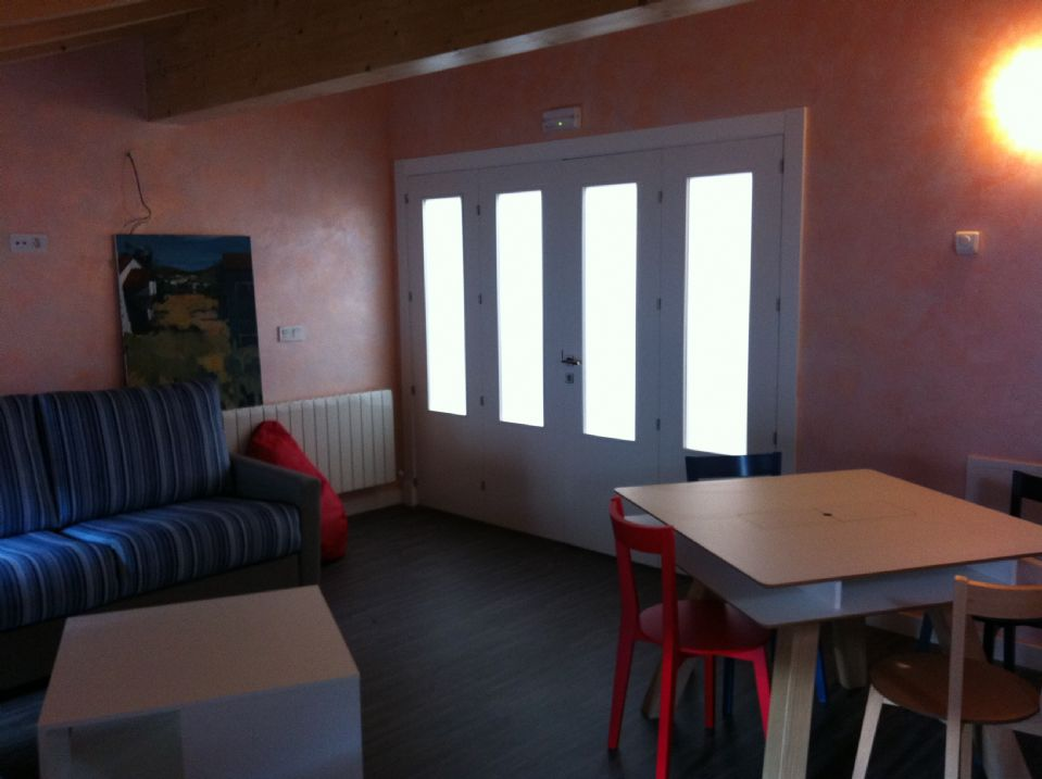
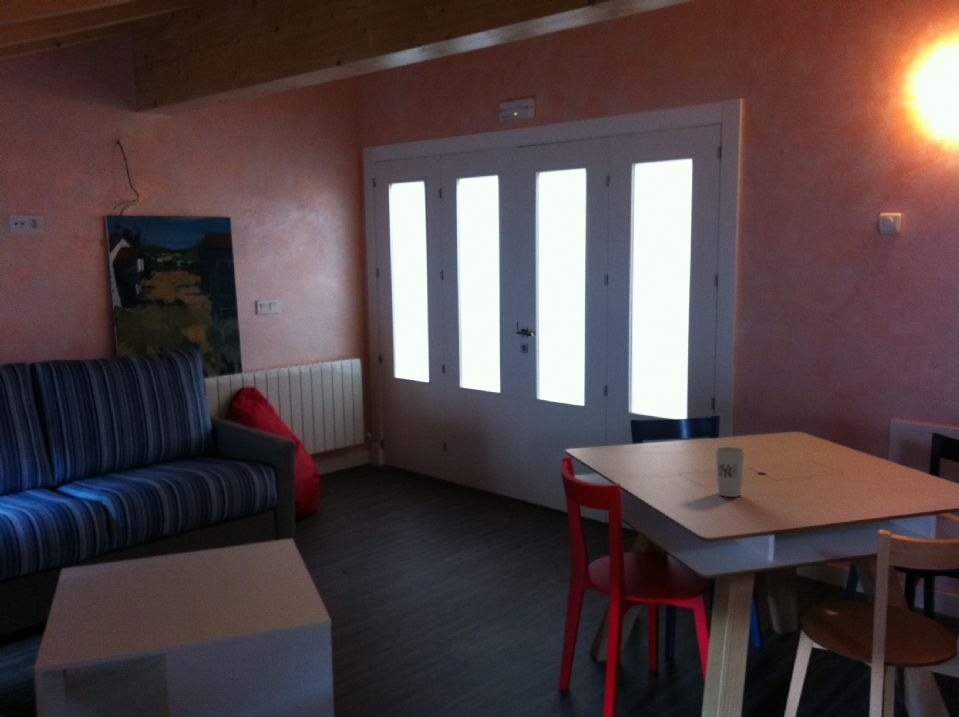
+ cup (729, 472)
